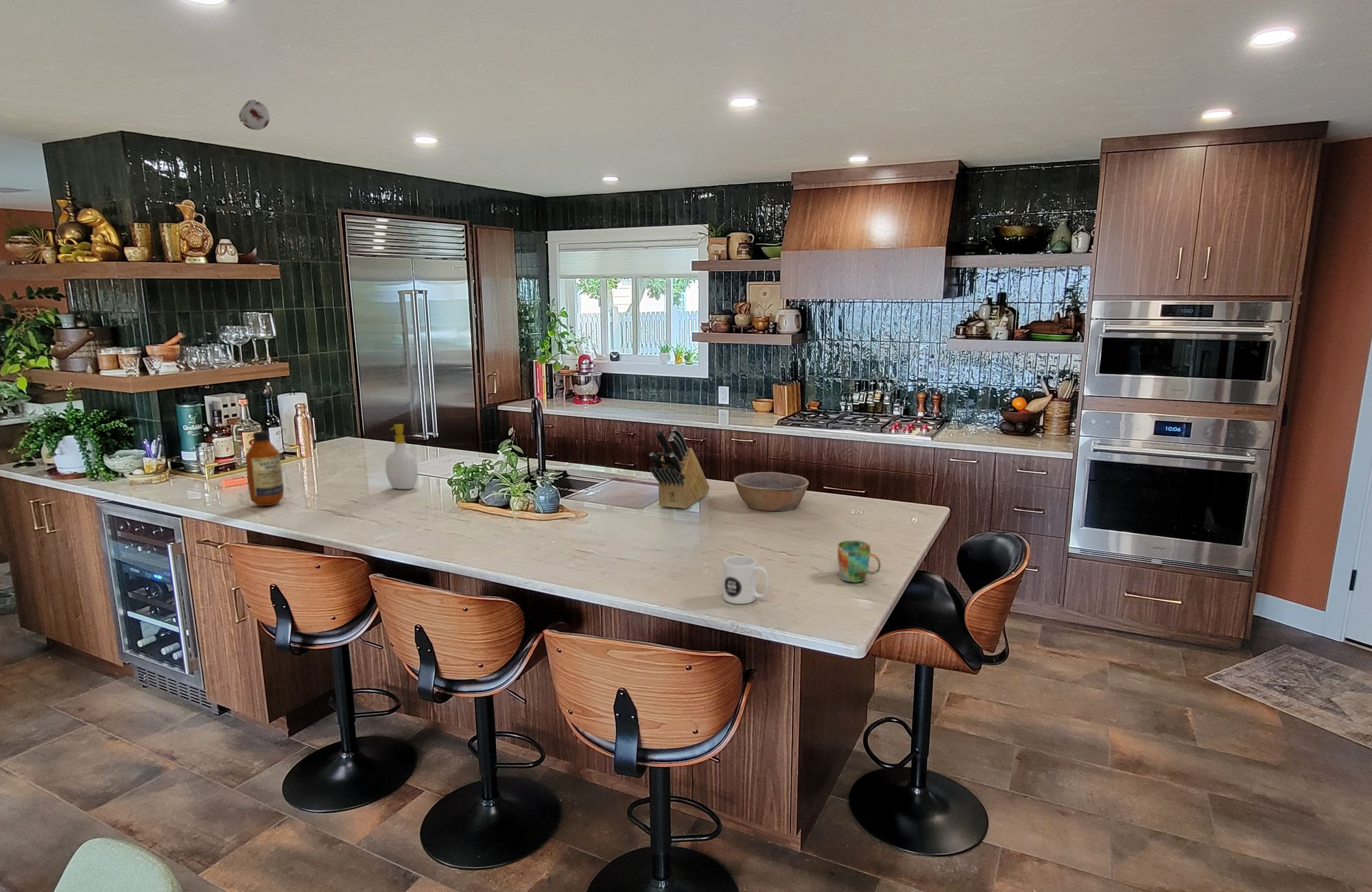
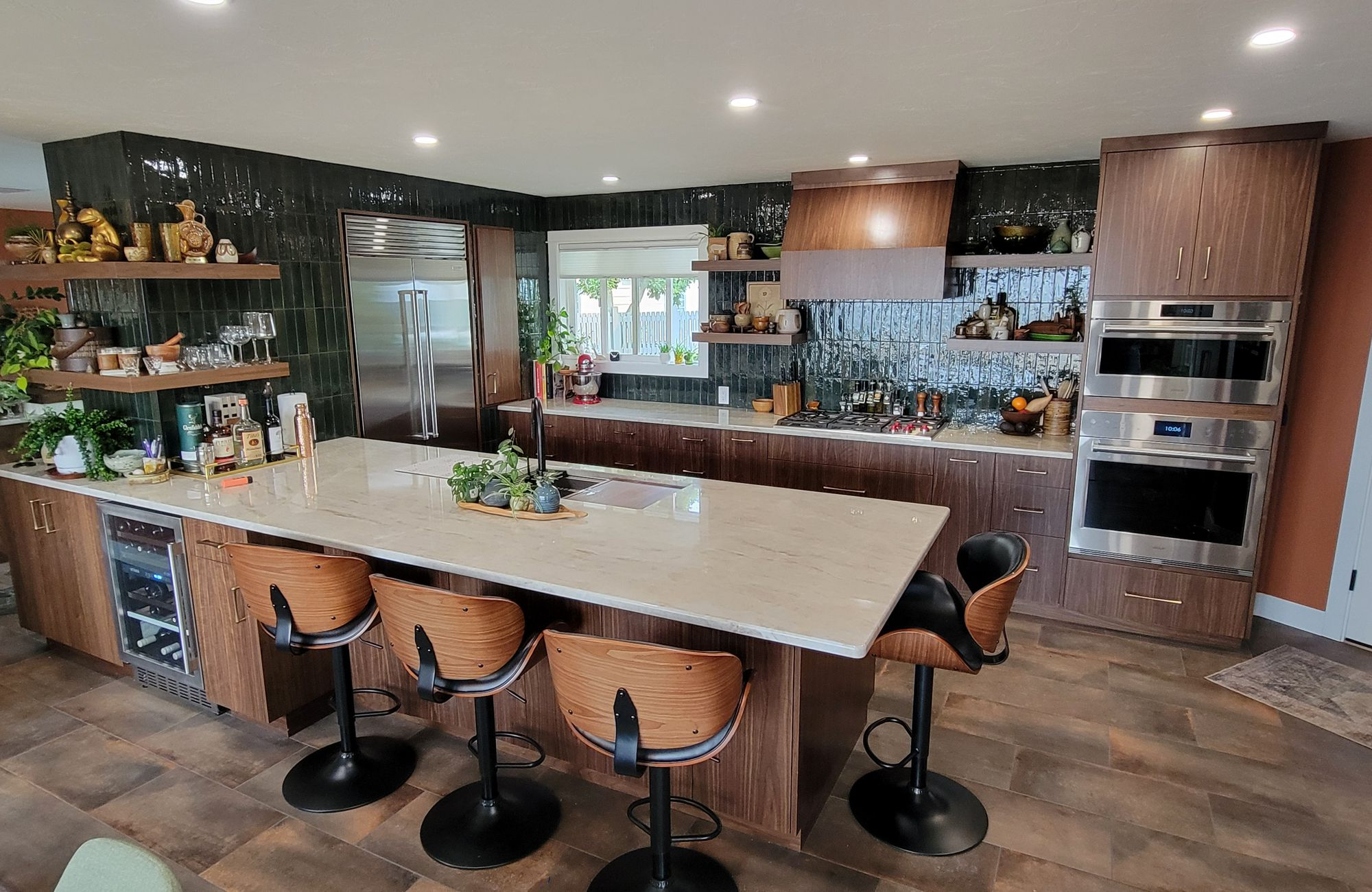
- soap bottle (400, 456)
- bottle (264, 468)
- mug (746, 580)
- smoke detector (254, 115)
- mug (859, 563)
- knife block (680, 463)
- bowl (770, 492)
